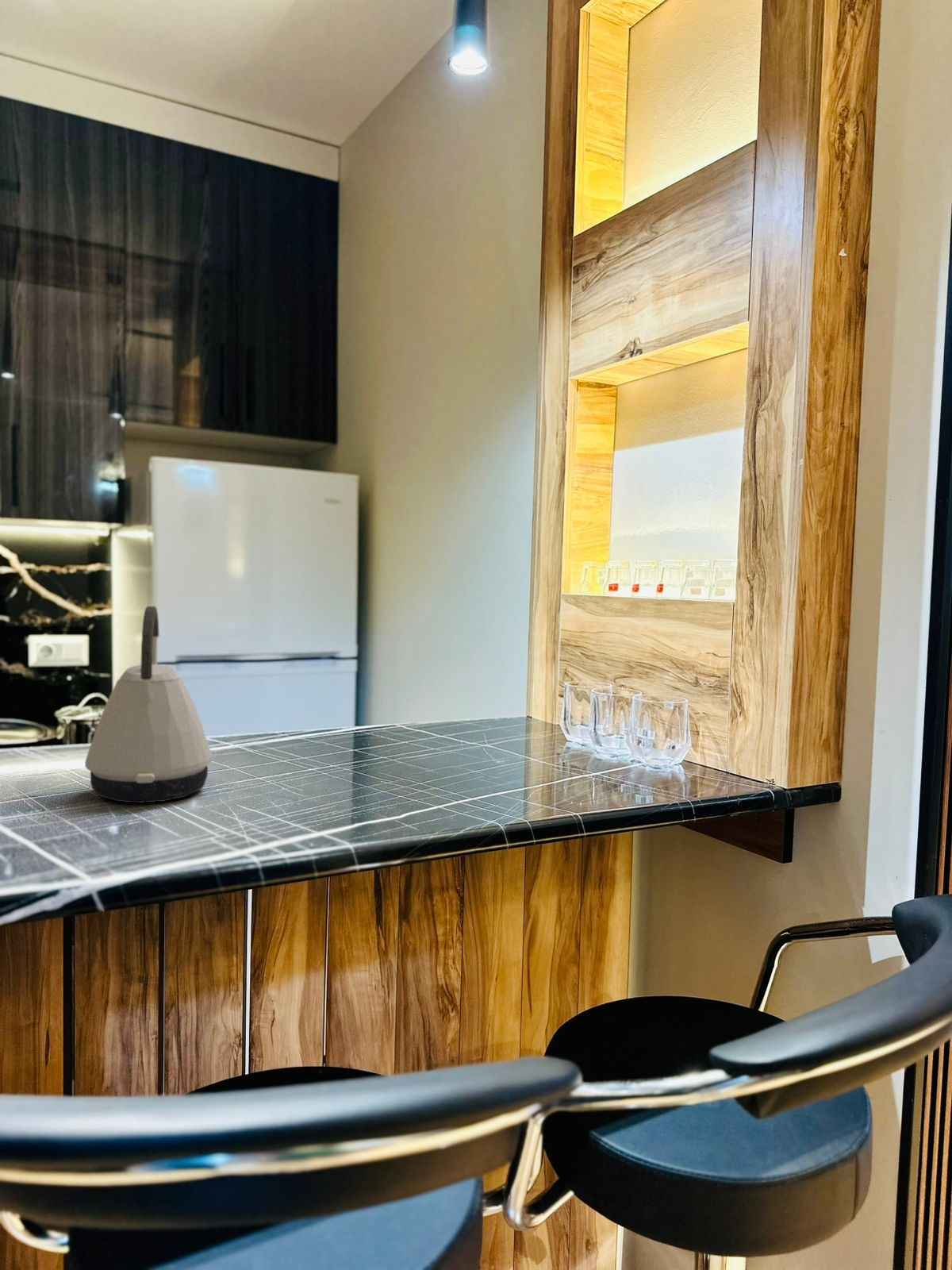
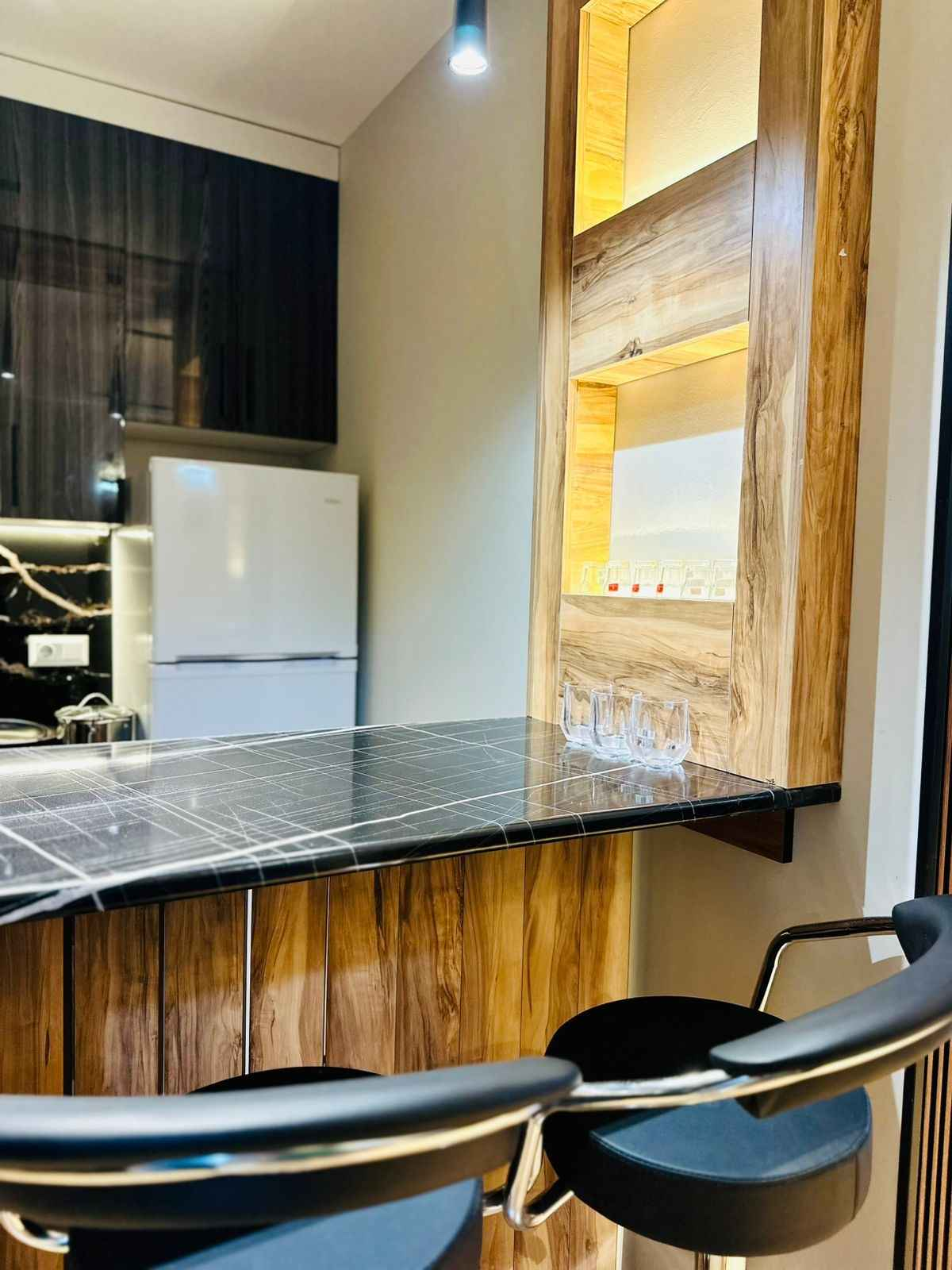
- kettle (150, 698)
